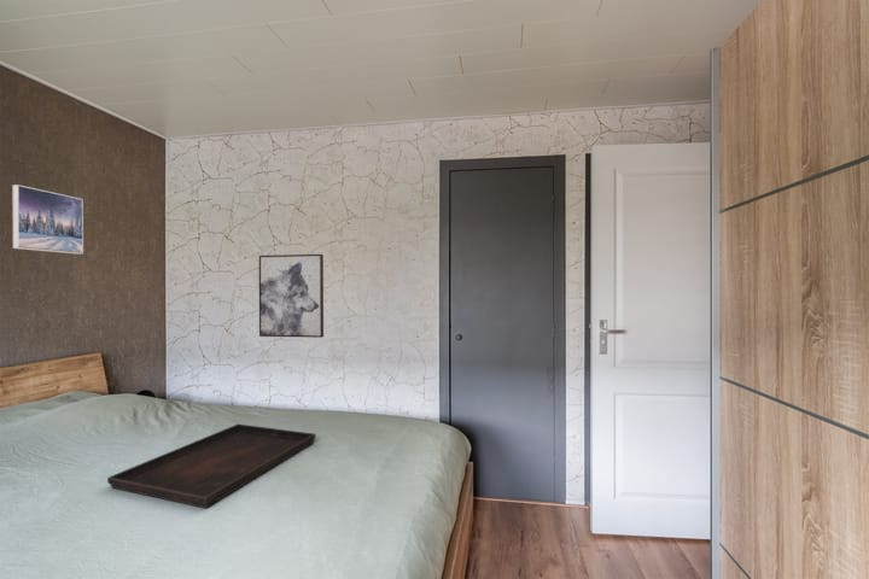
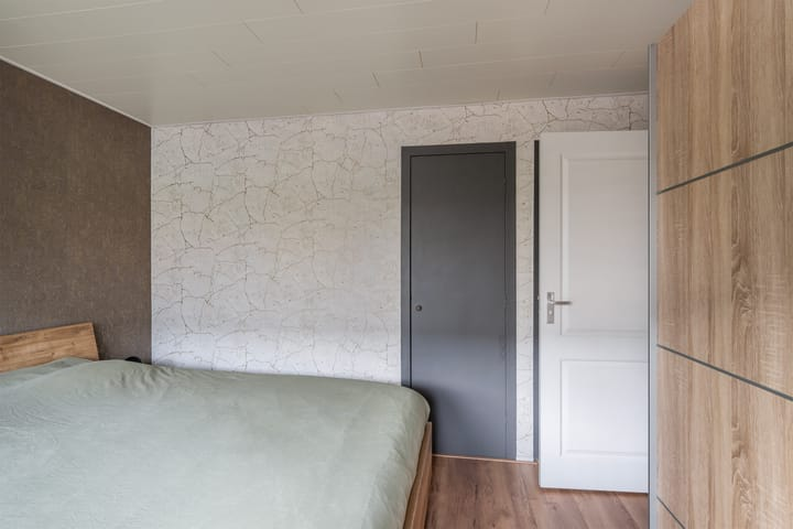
- serving tray (224, 457)
- wall art (291, 296)
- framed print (49, 222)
